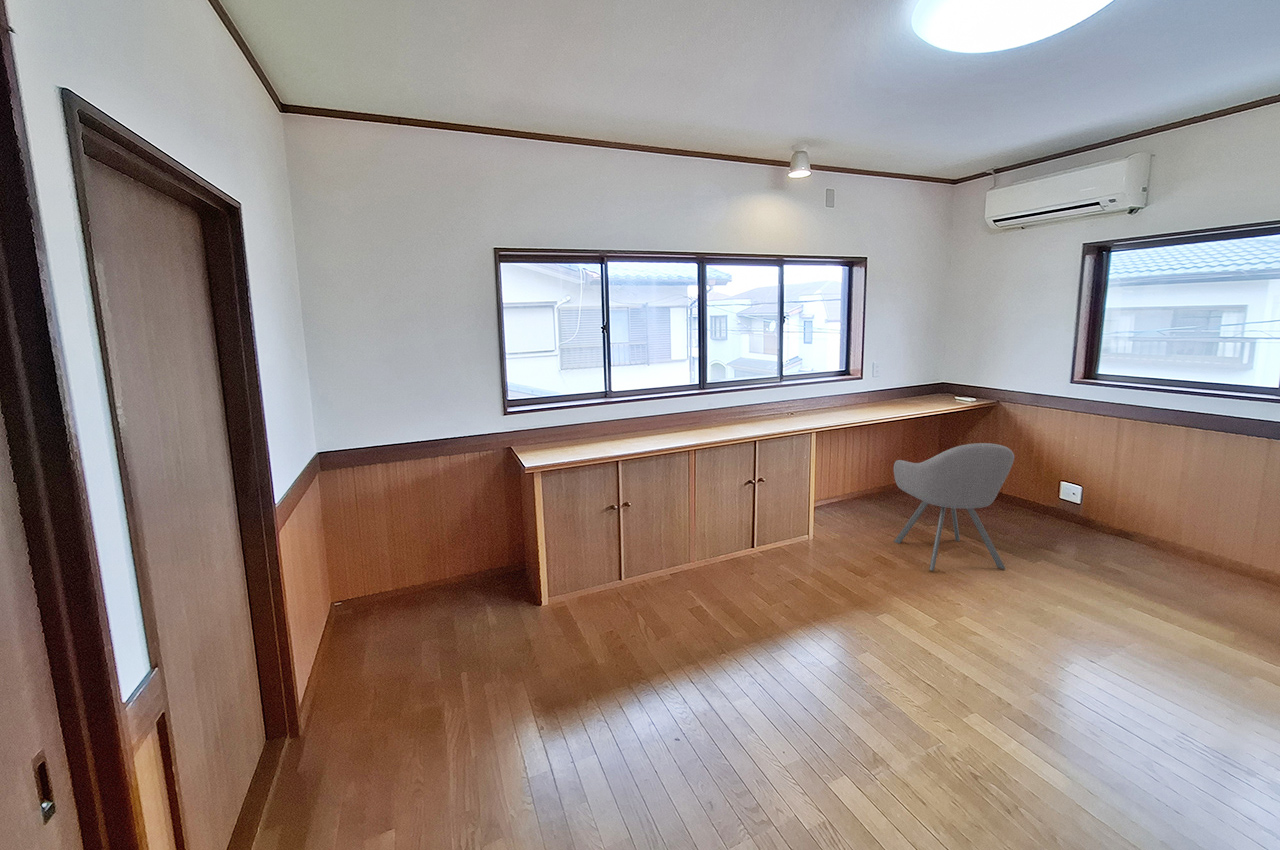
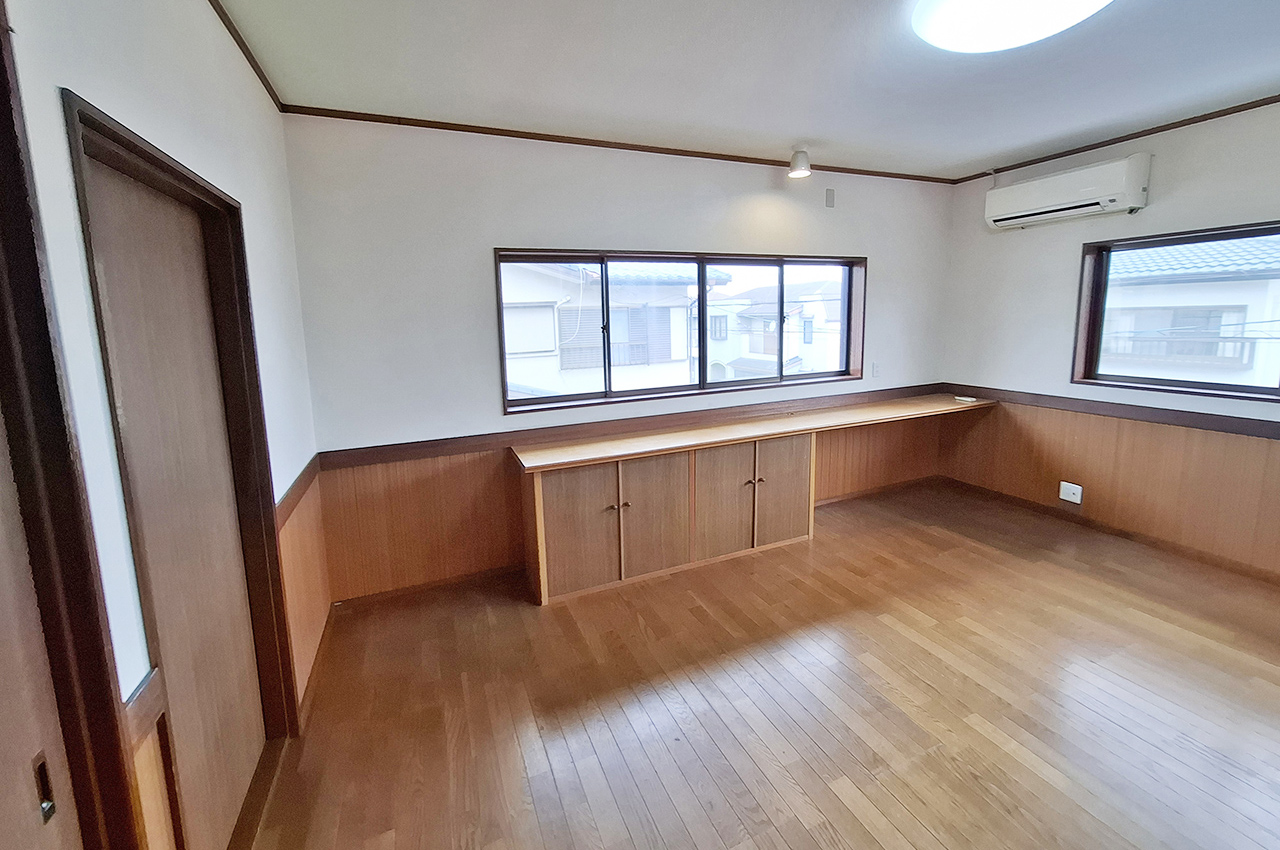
- chair (953, 497)
